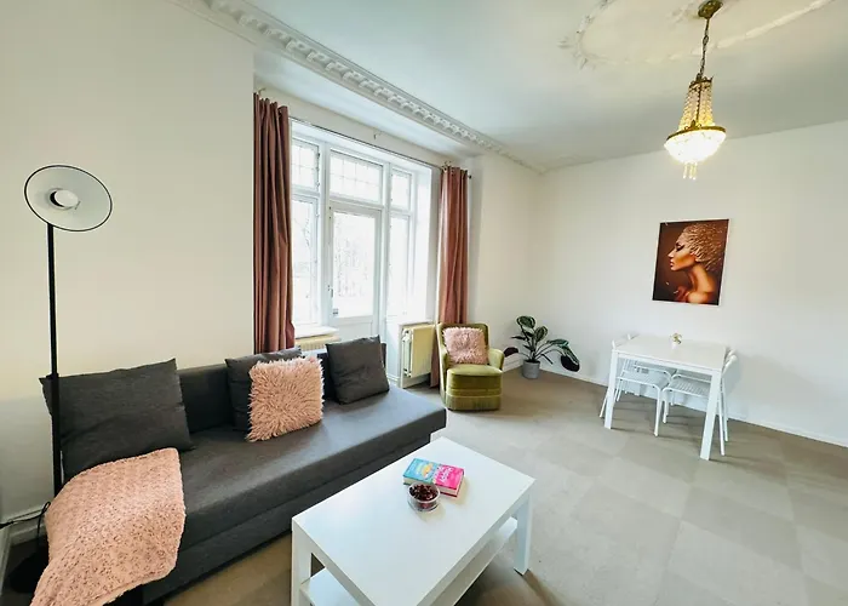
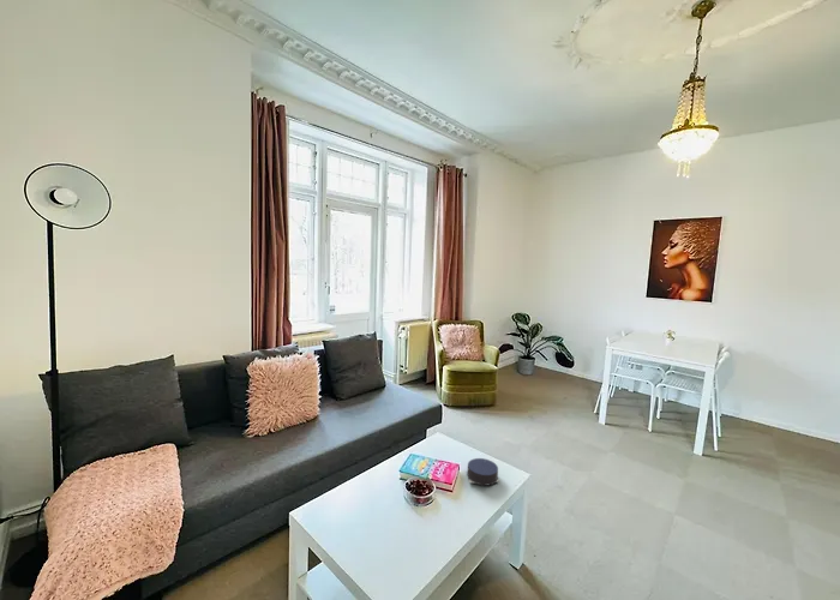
+ candle (481, 470)
